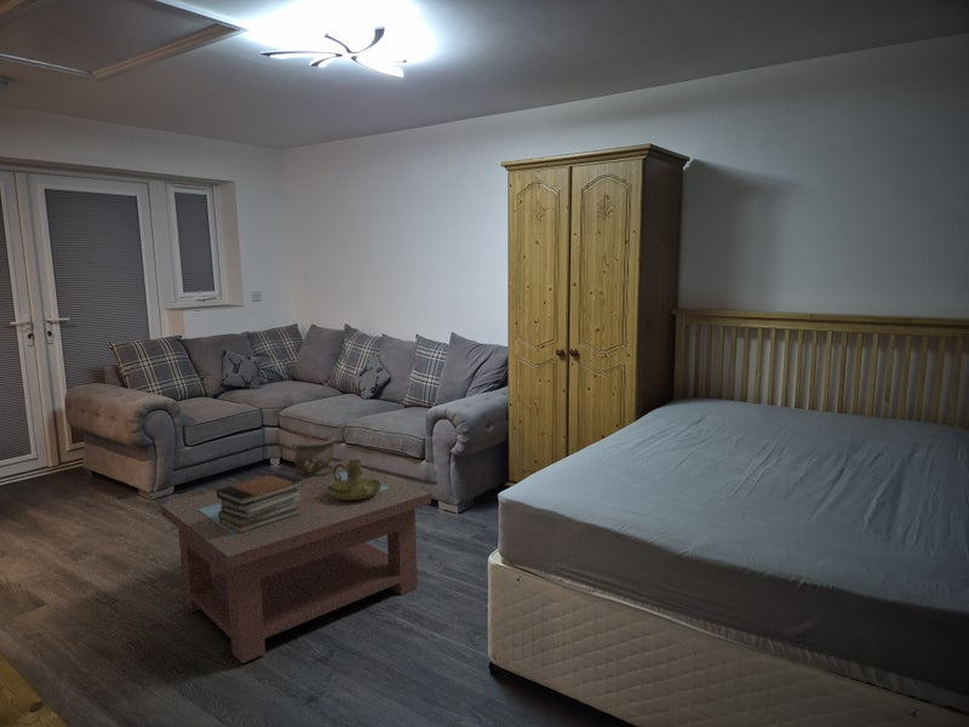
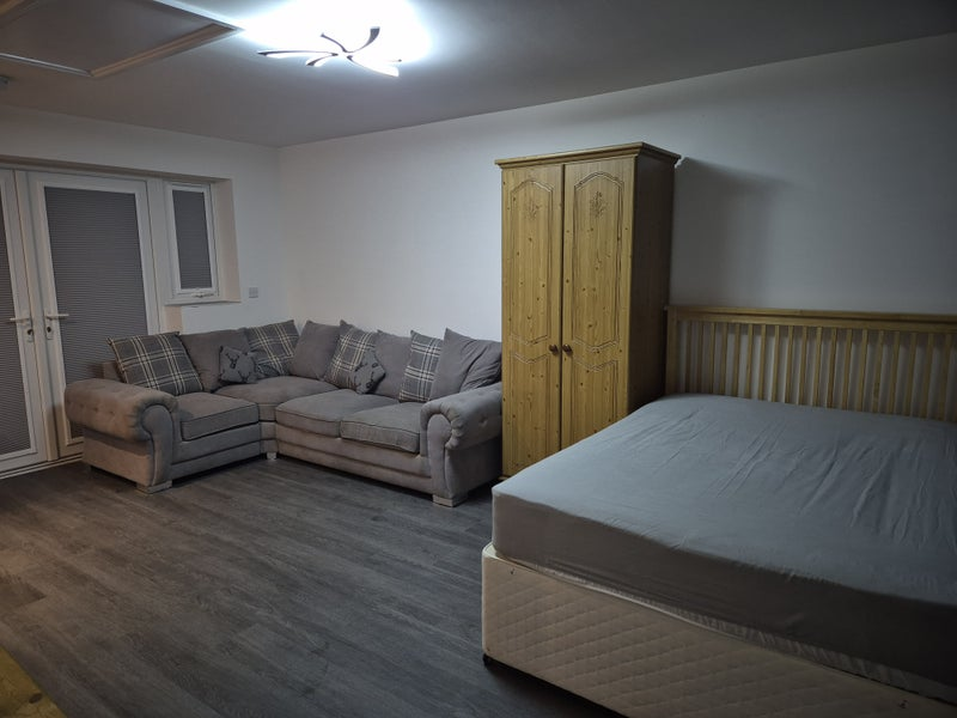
- coffee table (300, 548)
- candle holder (350, 476)
- decorative bowl (315, 454)
- book stack (260, 500)
